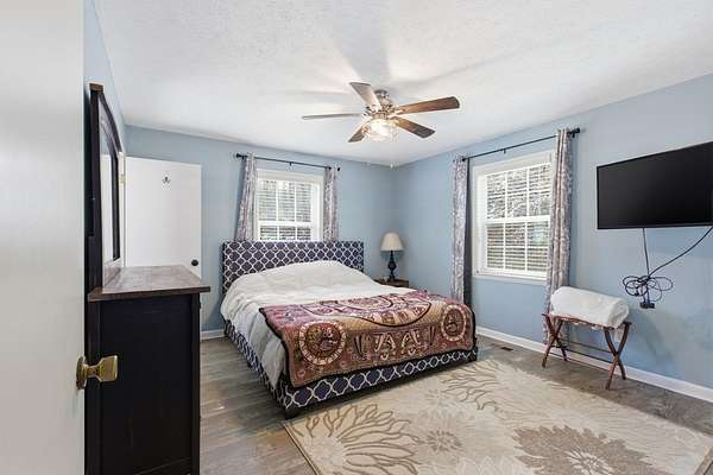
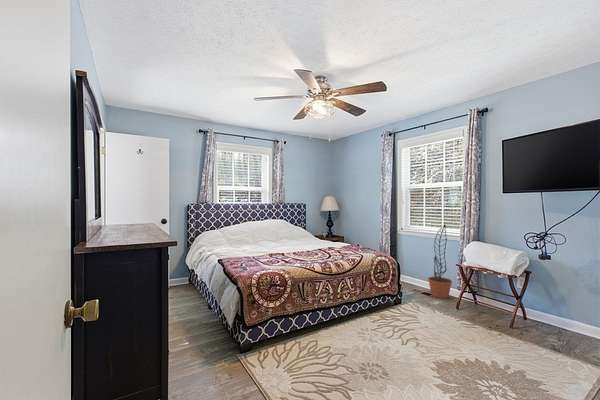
+ decorative plant (440, 259)
